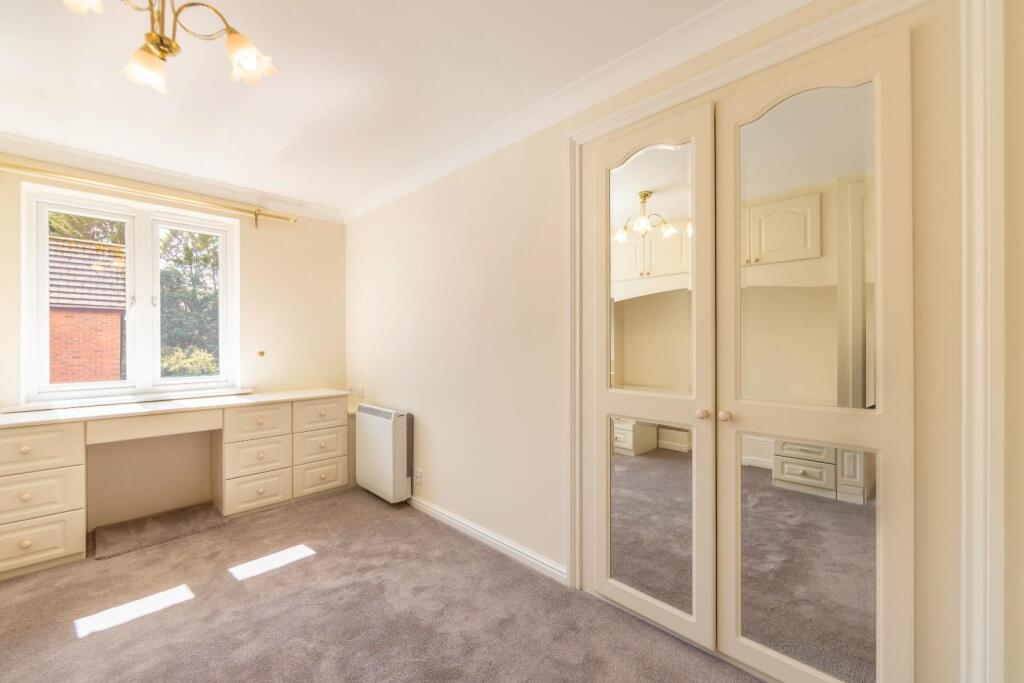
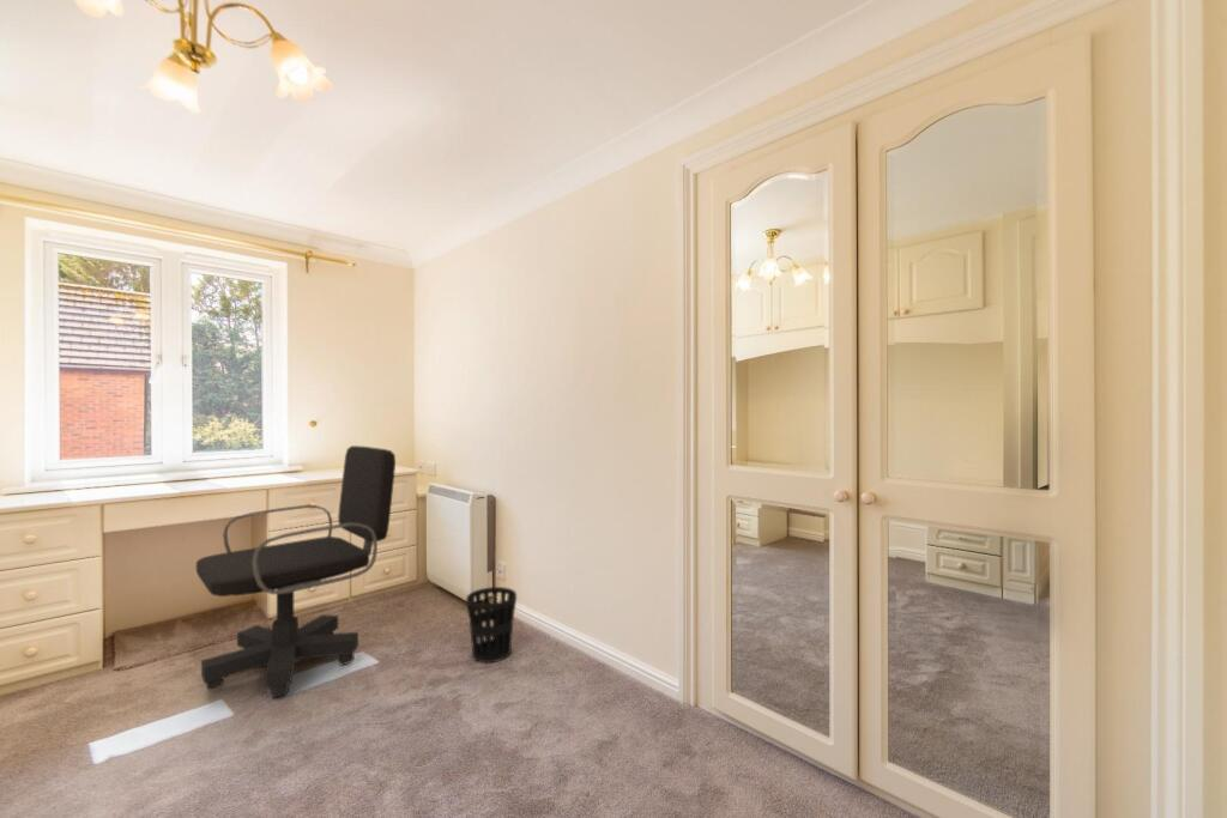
+ office chair (298, 557)
+ wastebasket (490, 624)
